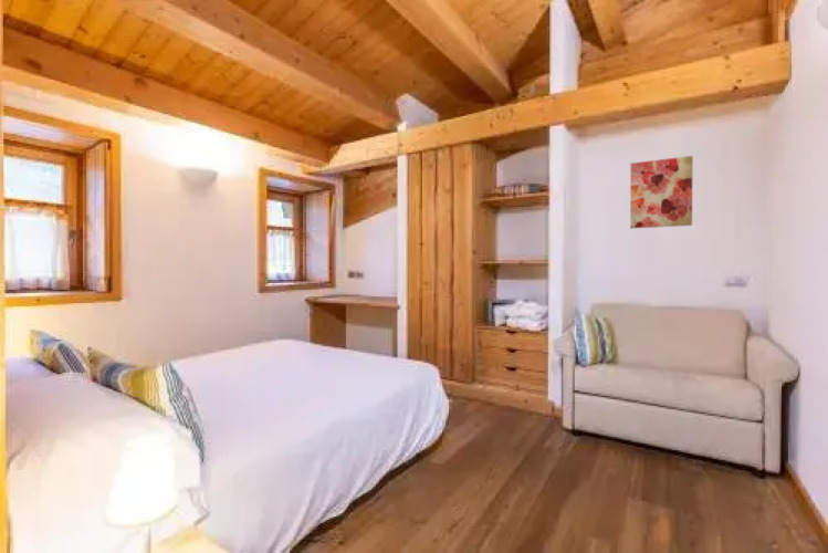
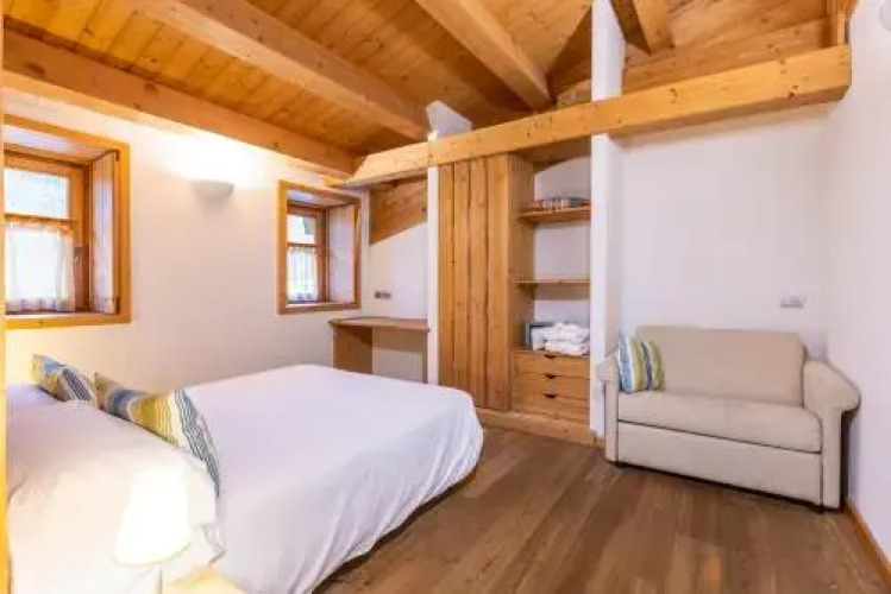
- wall art (660, 192)
